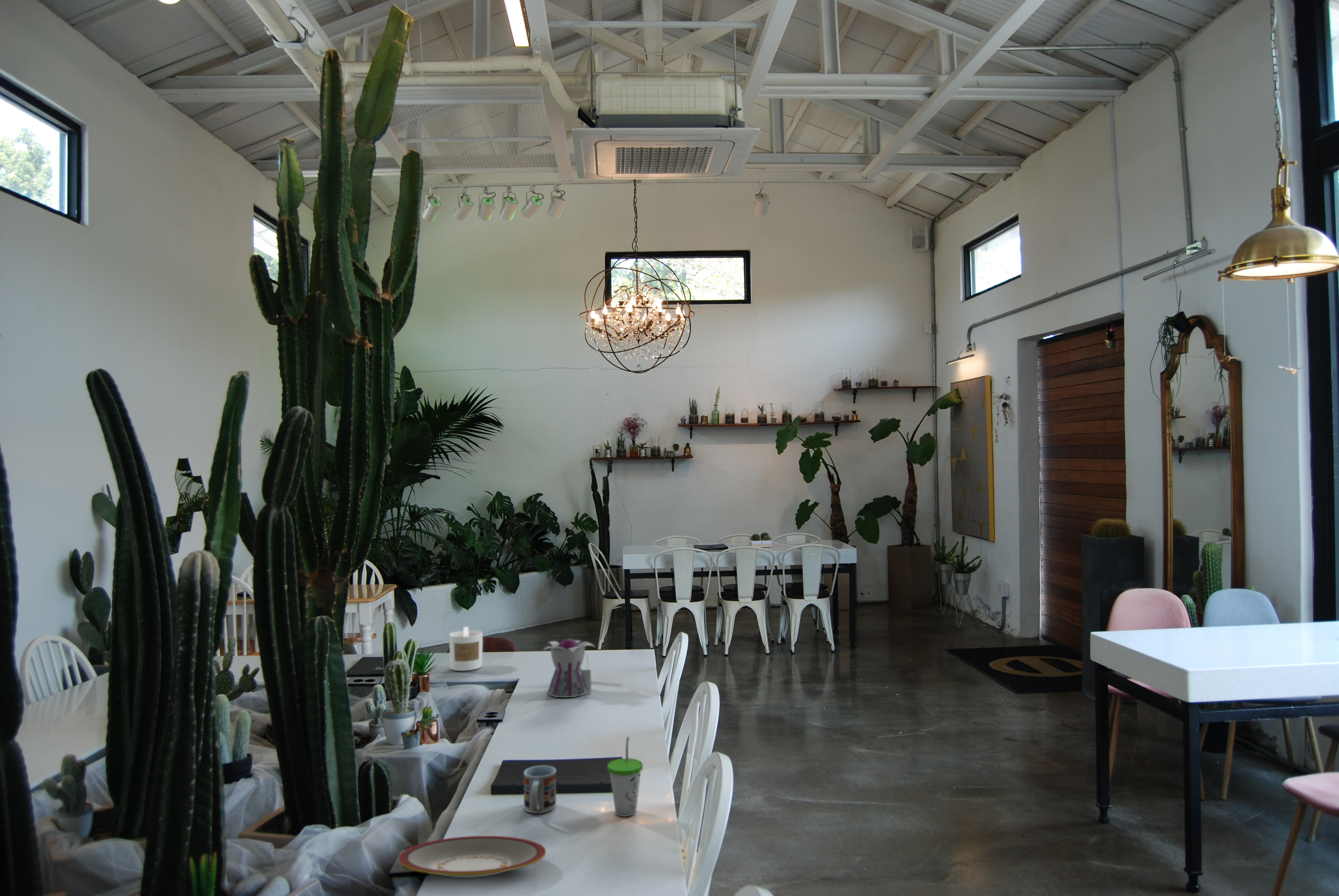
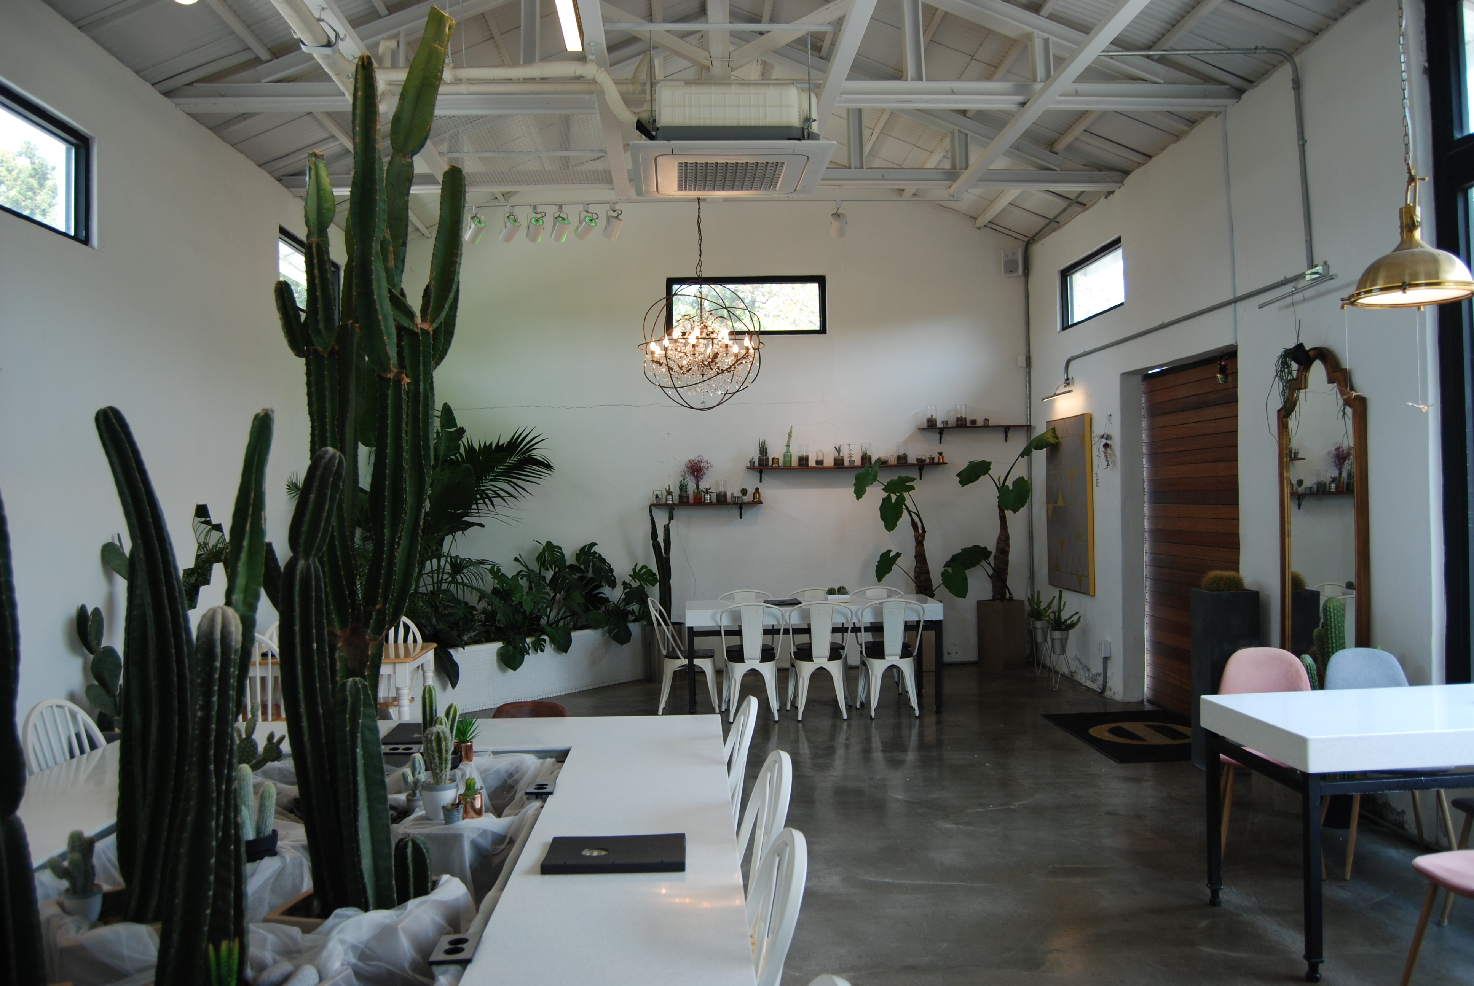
- teapot (571, 664)
- cup (625, 777)
- candle (466, 647)
- cup (539, 791)
- plate (473, 860)
